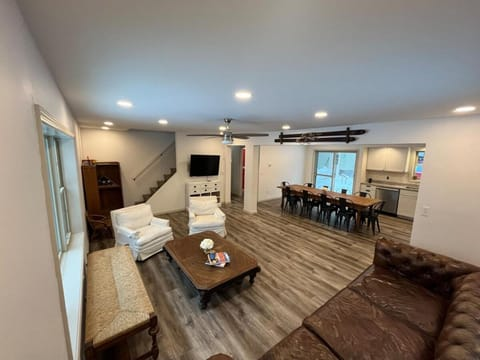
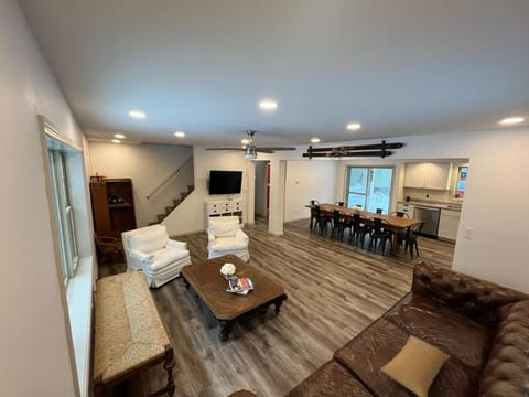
+ pillow (417, 363)
